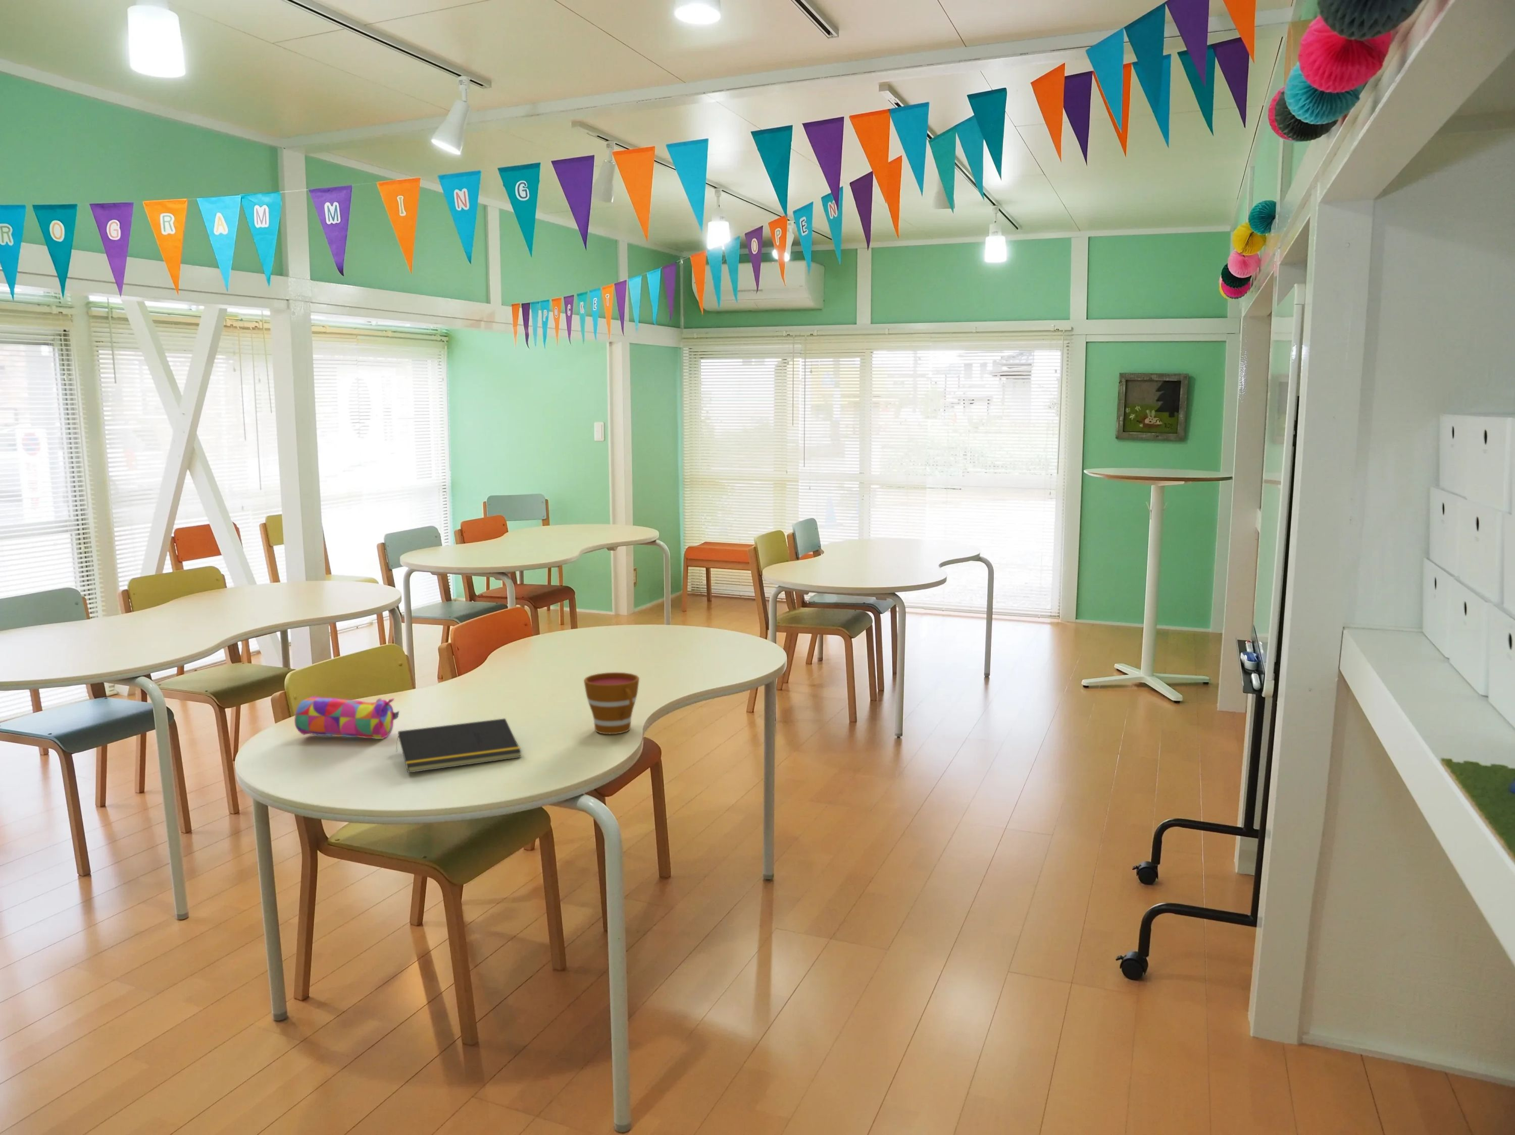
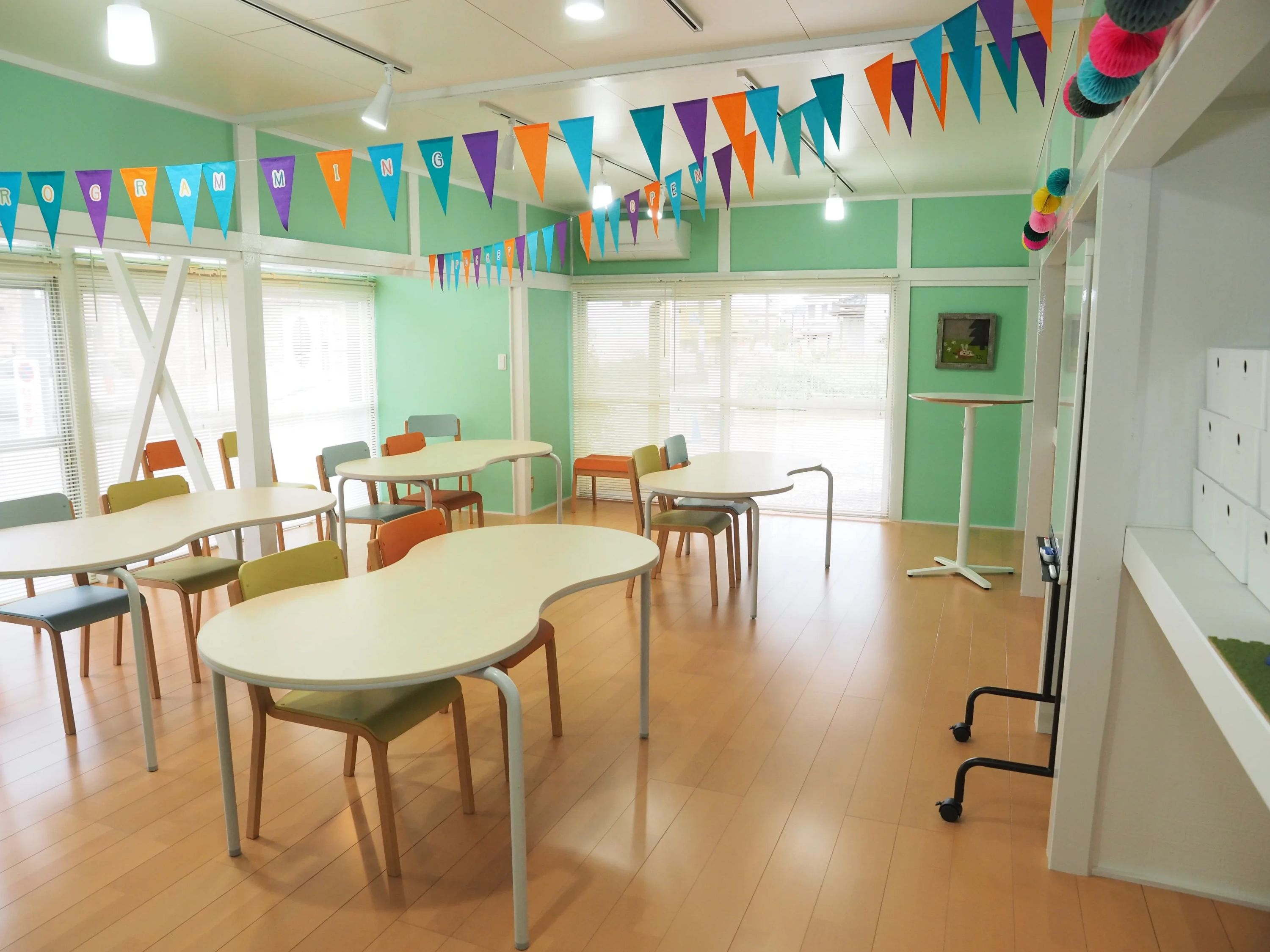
- cup (616, 705)
- pencil case (347, 717)
- notepad (459, 744)
